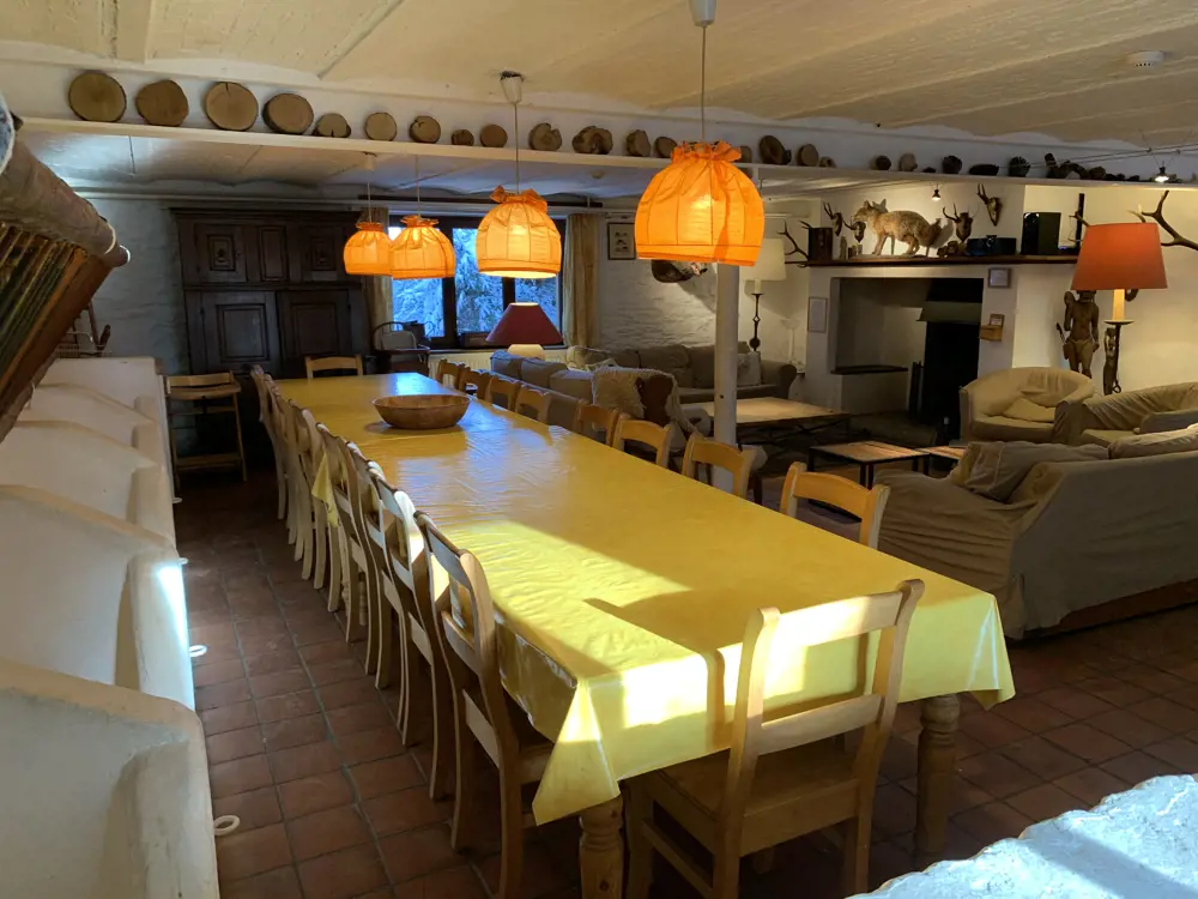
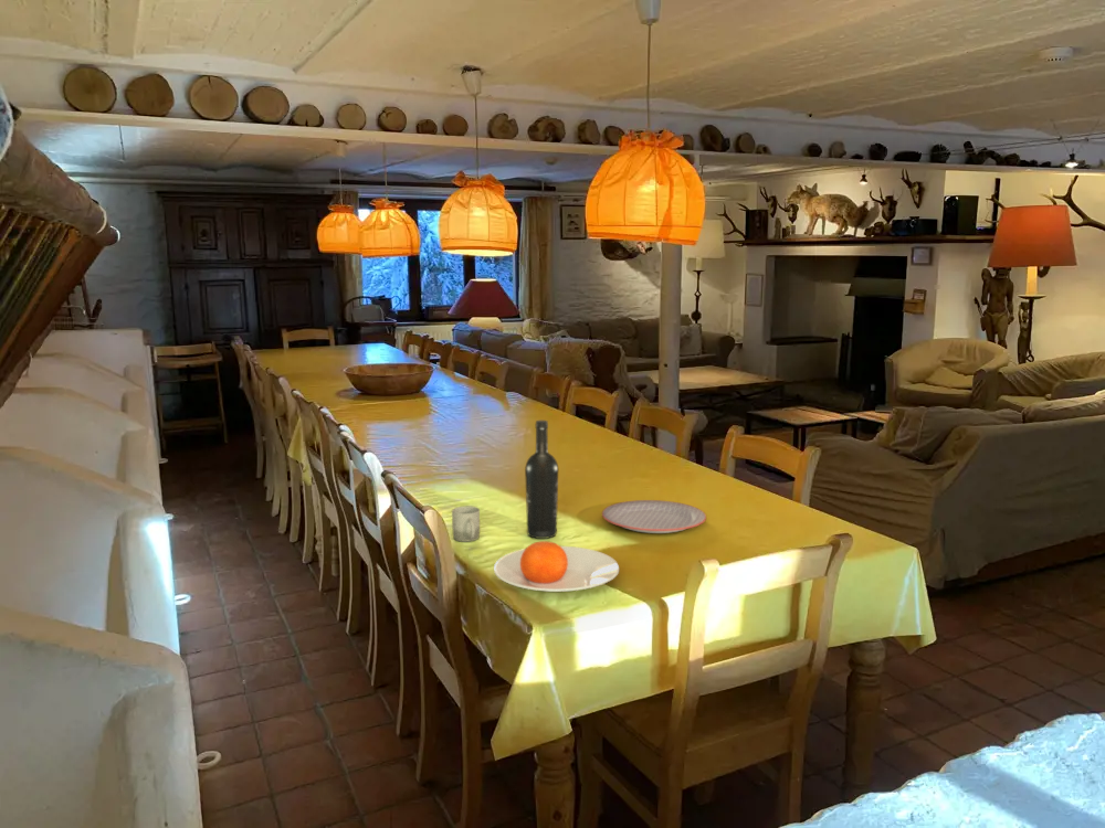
+ wine bottle (541, 478)
+ cup (467, 524)
+ plate (653, 518)
+ plate (556, 562)
